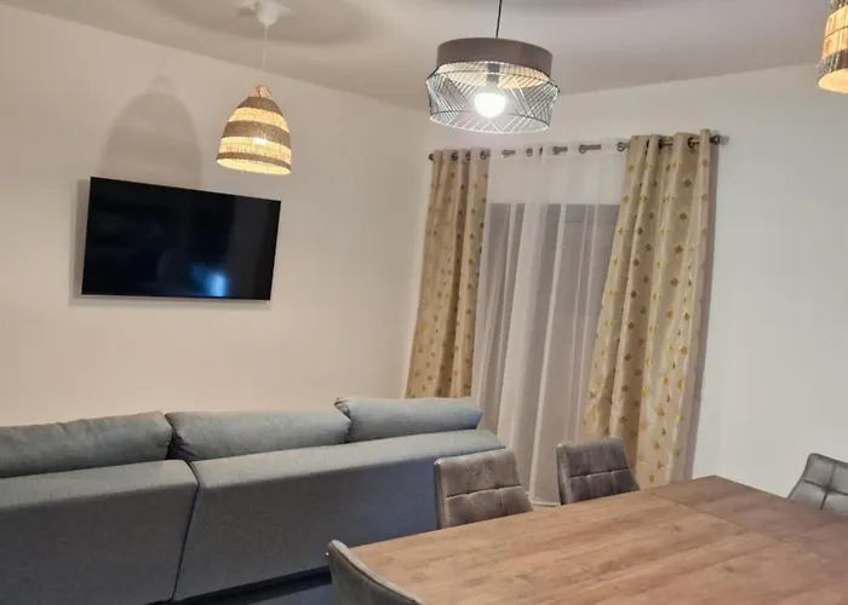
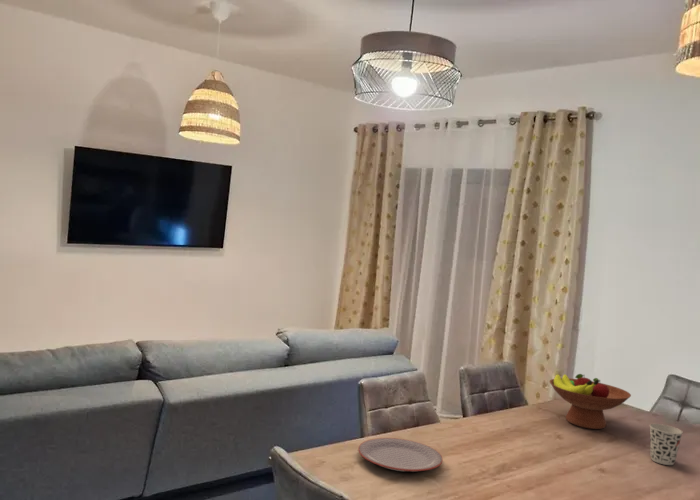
+ plate (399, 456)
+ fruit bowl (588, 398)
+ cup (664, 444)
